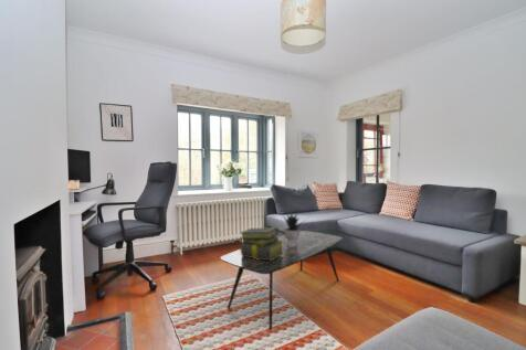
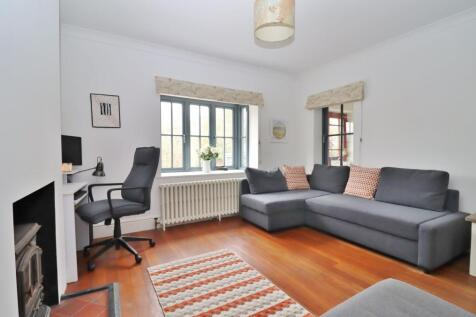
- coffee table (287, 266)
- stack of books (260, 242)
- potted plant (291, 227)
